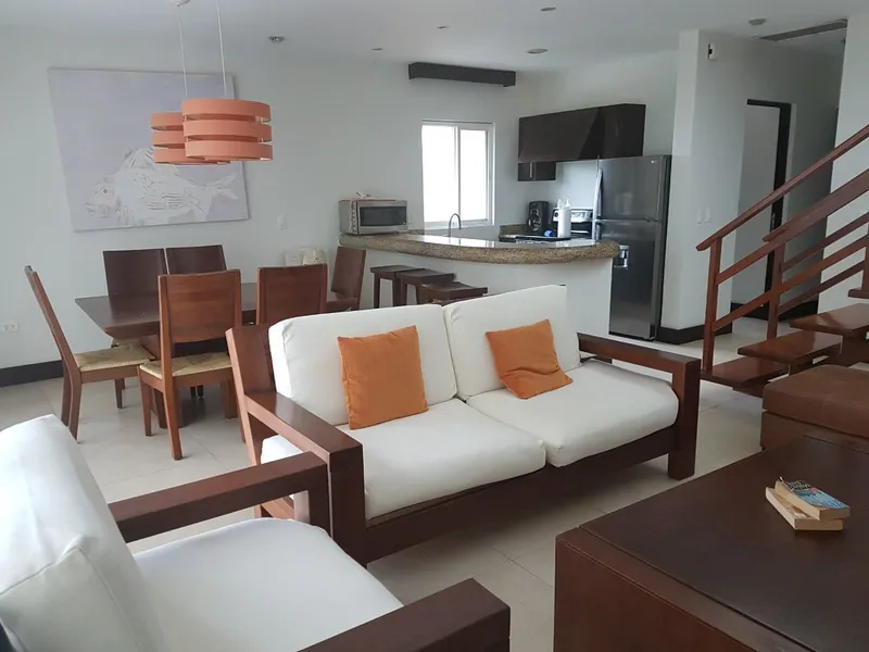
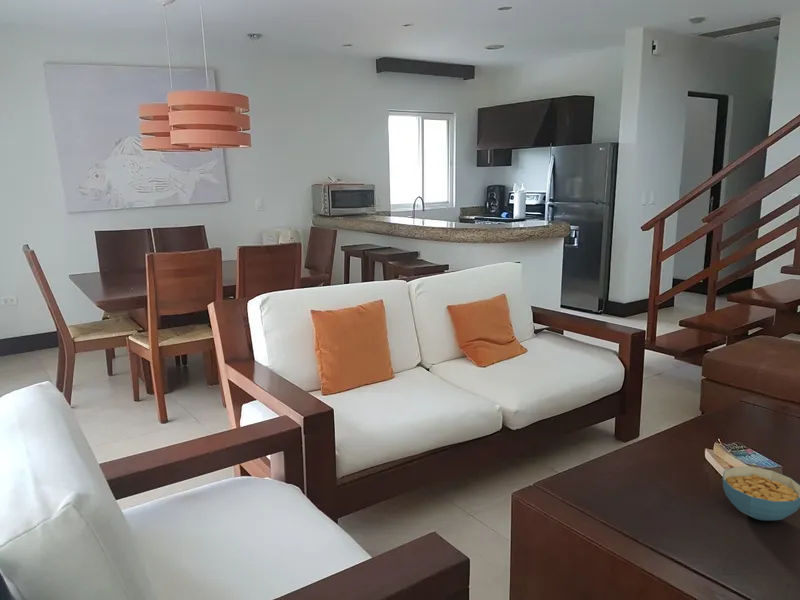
+ cereal bowl (760, 498)
